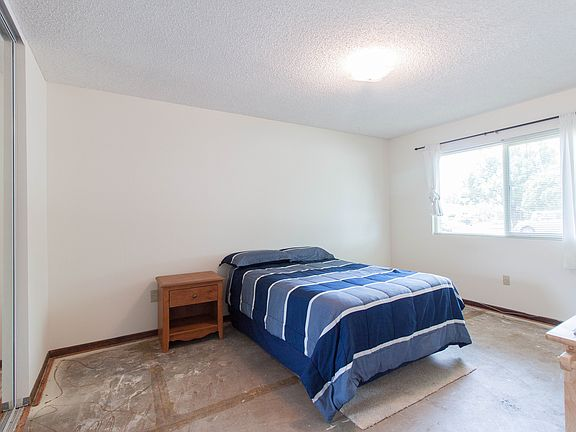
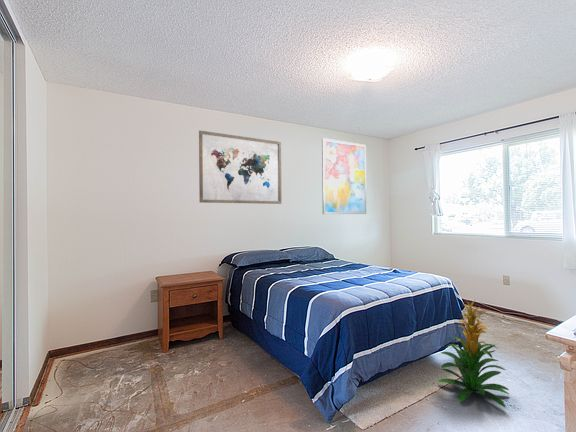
+ wall art (243, 170)
+ wall art (345, 178)
+ indoor plant (472, 345)
